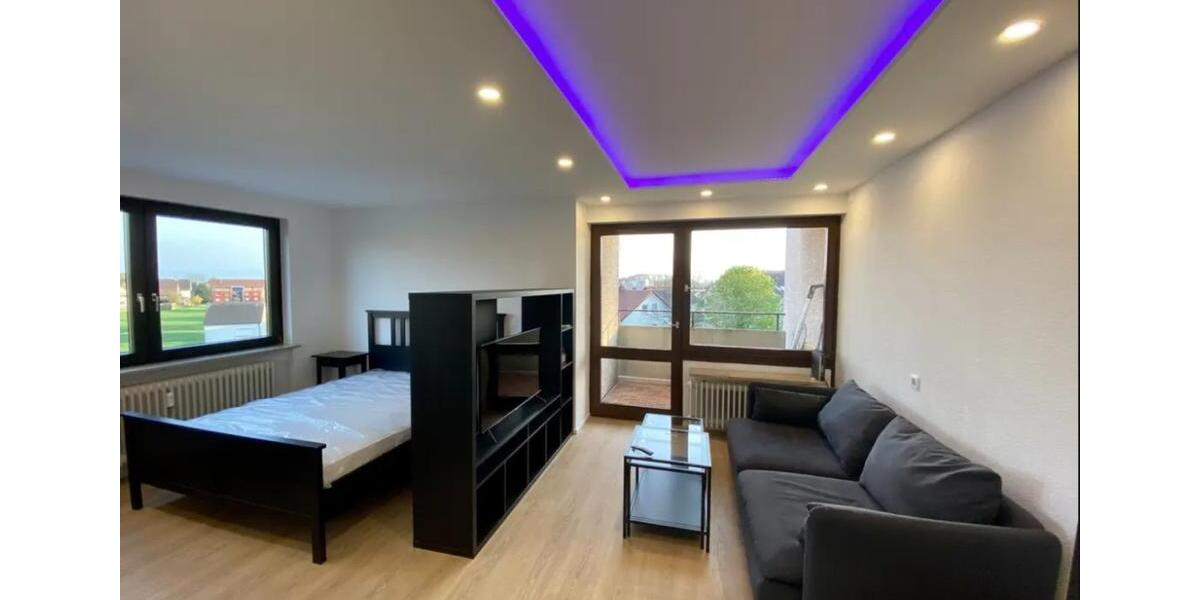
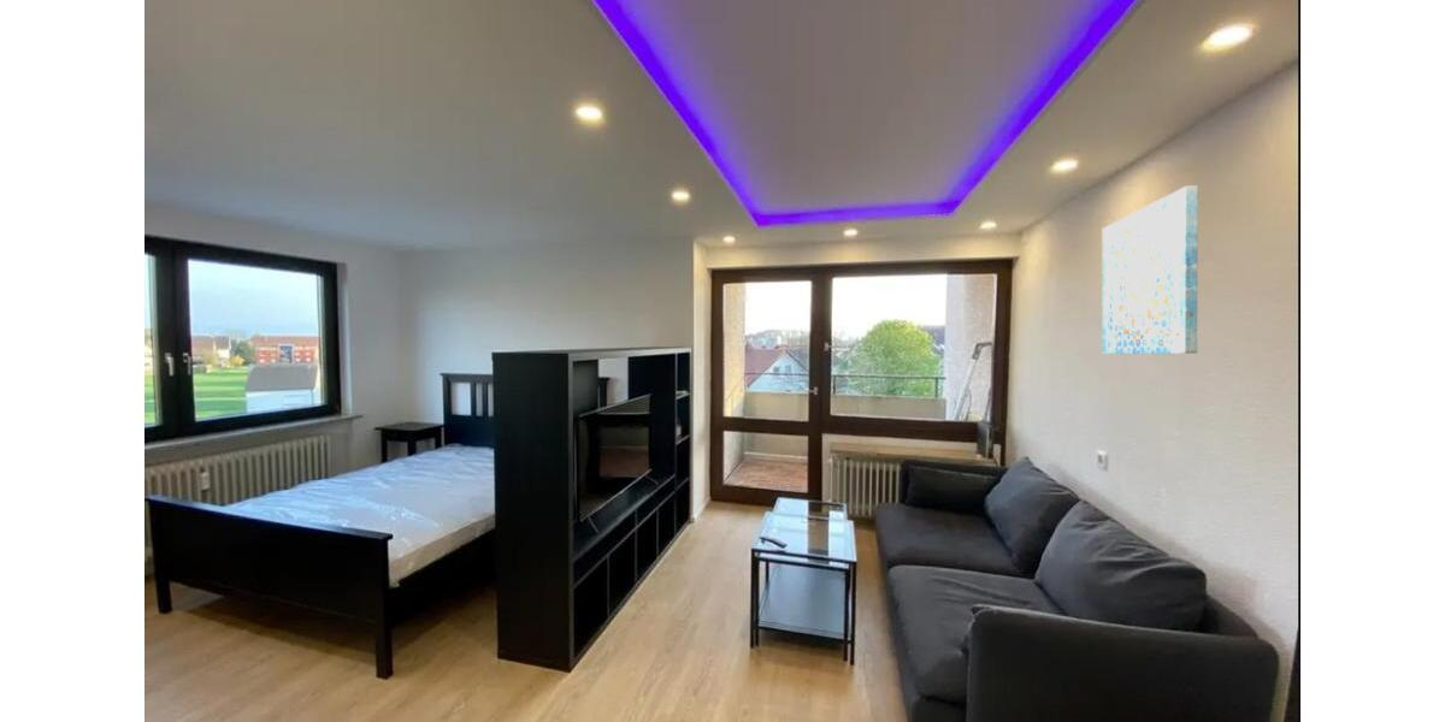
+ wall art (1143, 282)
